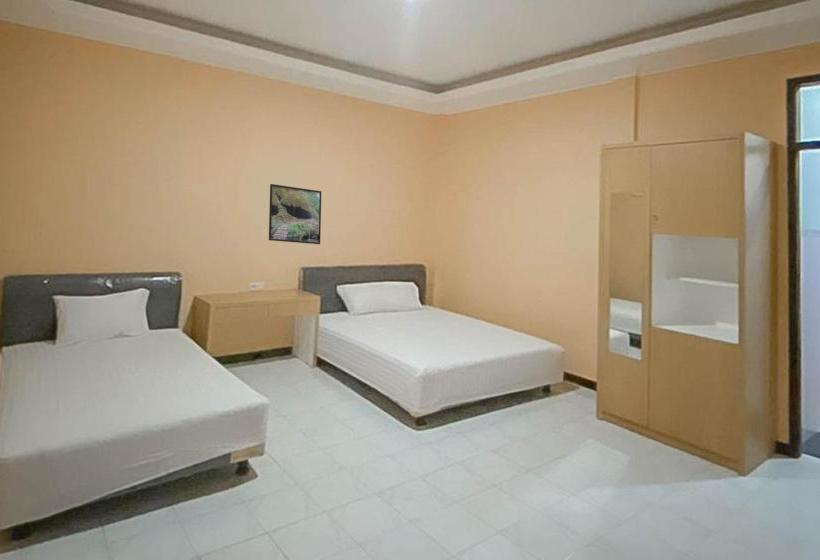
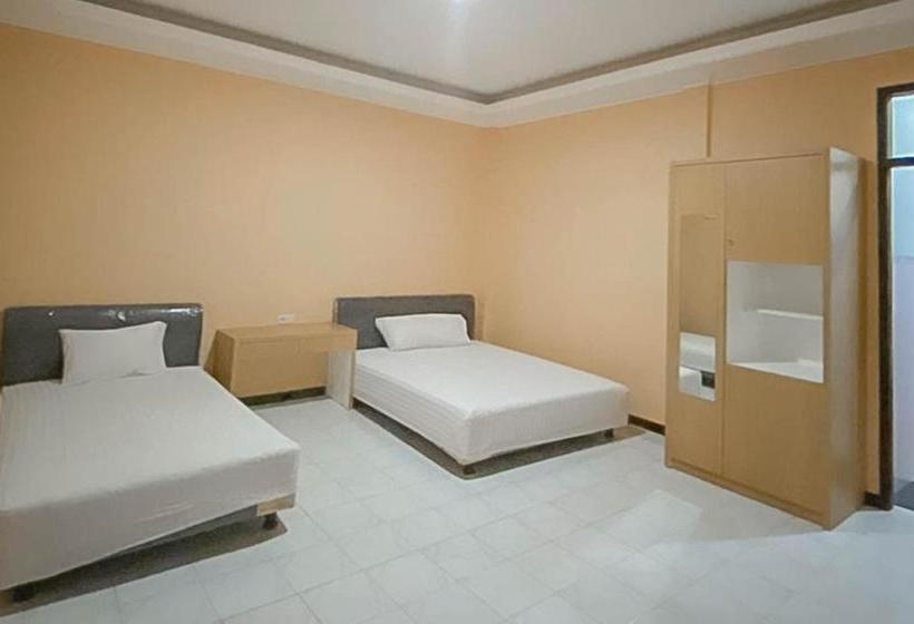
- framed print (295, 215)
